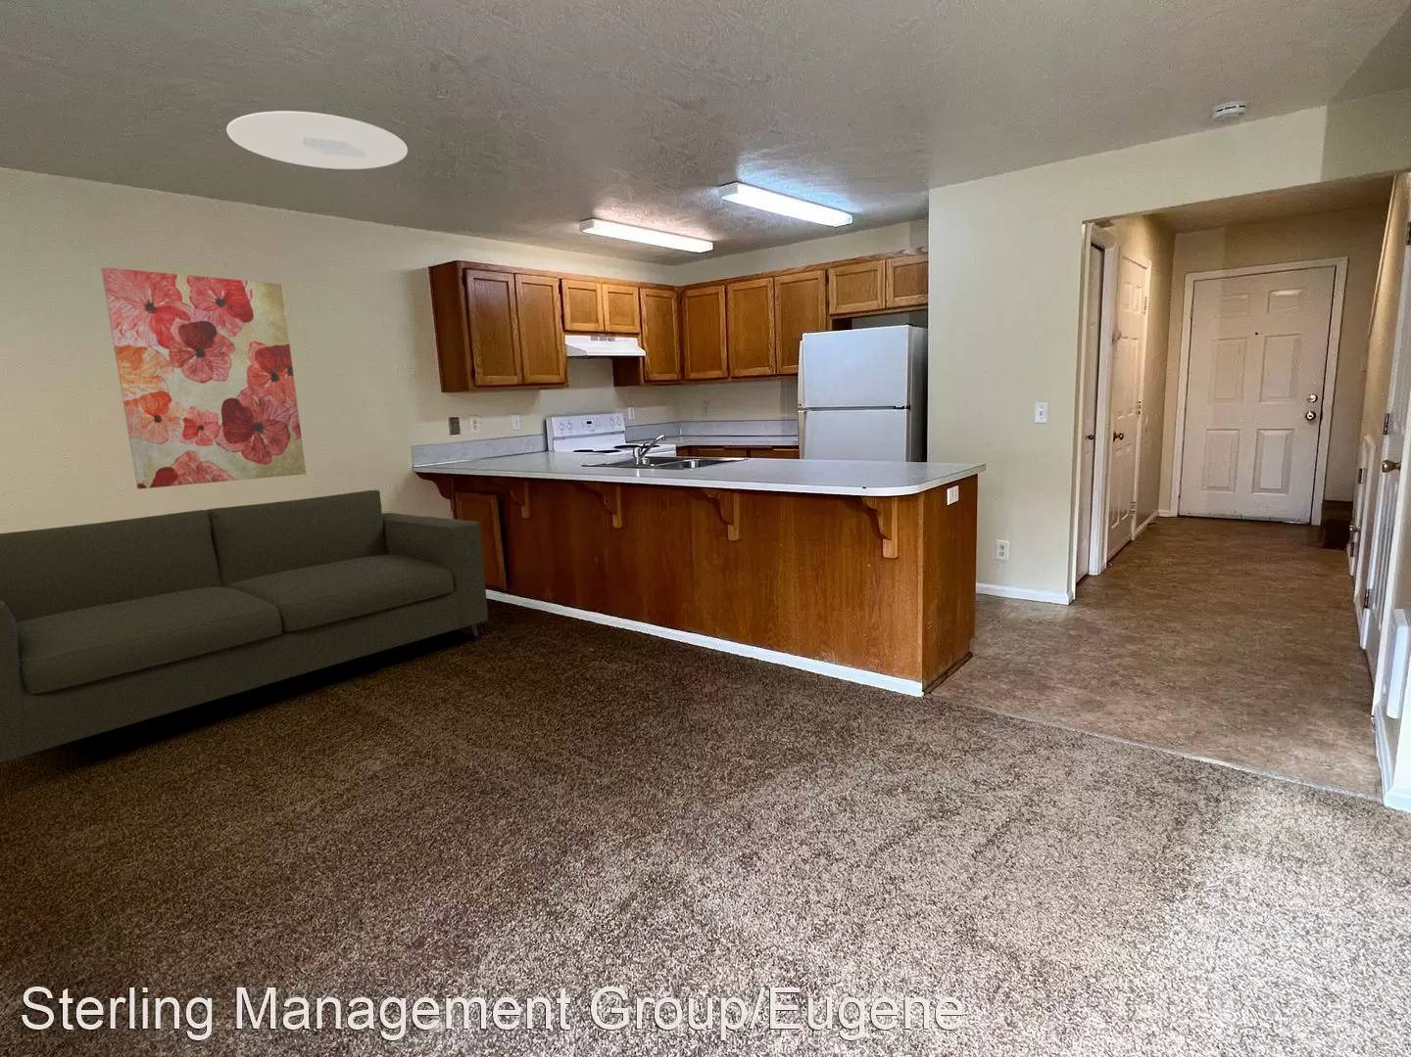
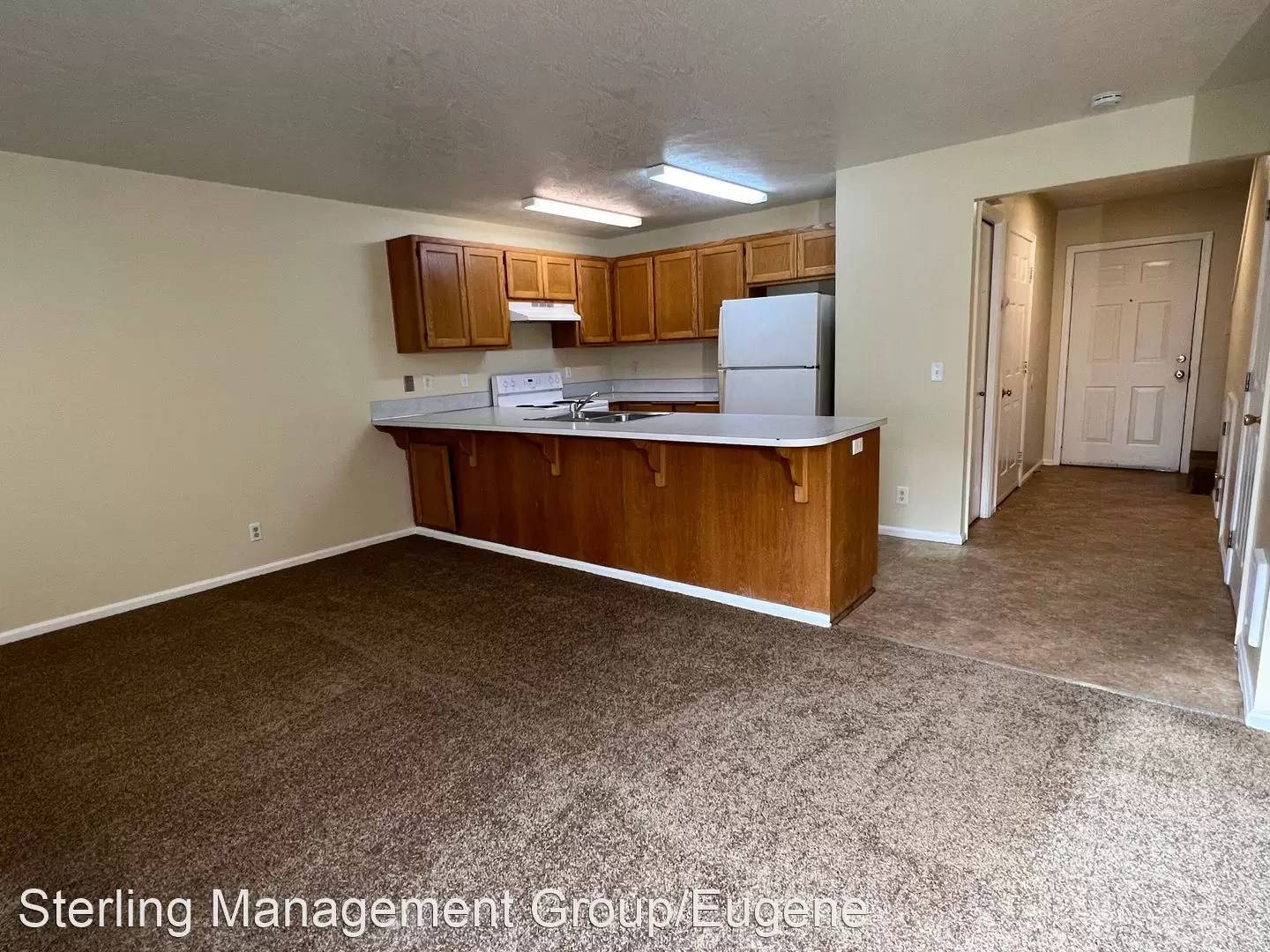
- wall art (212, 381)
- sofa (241, 597)
- ceiling light (320, 135)
